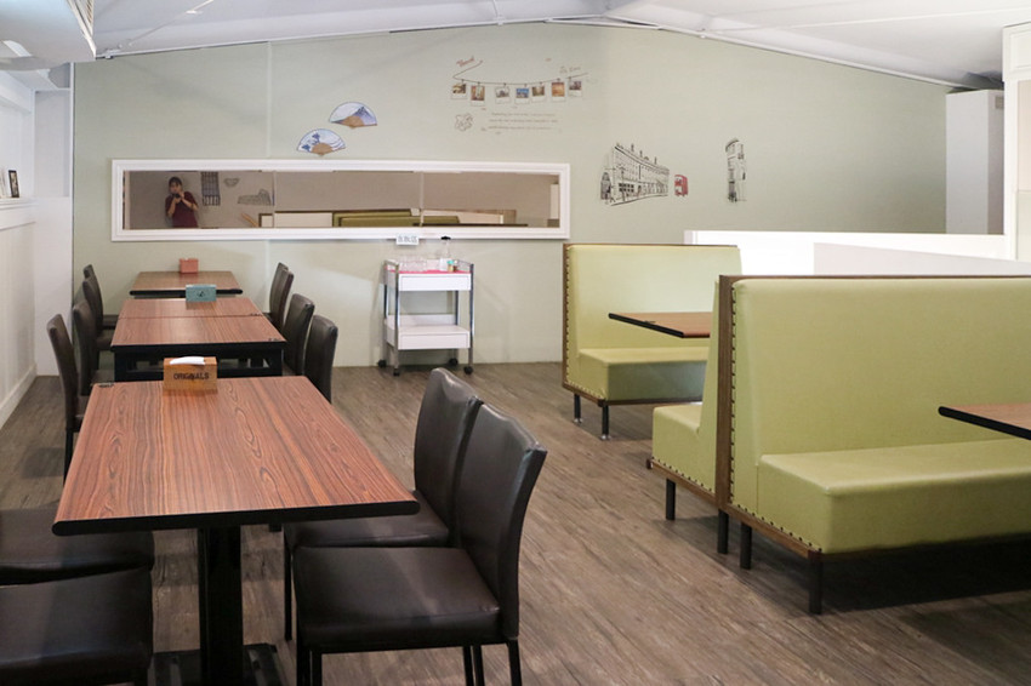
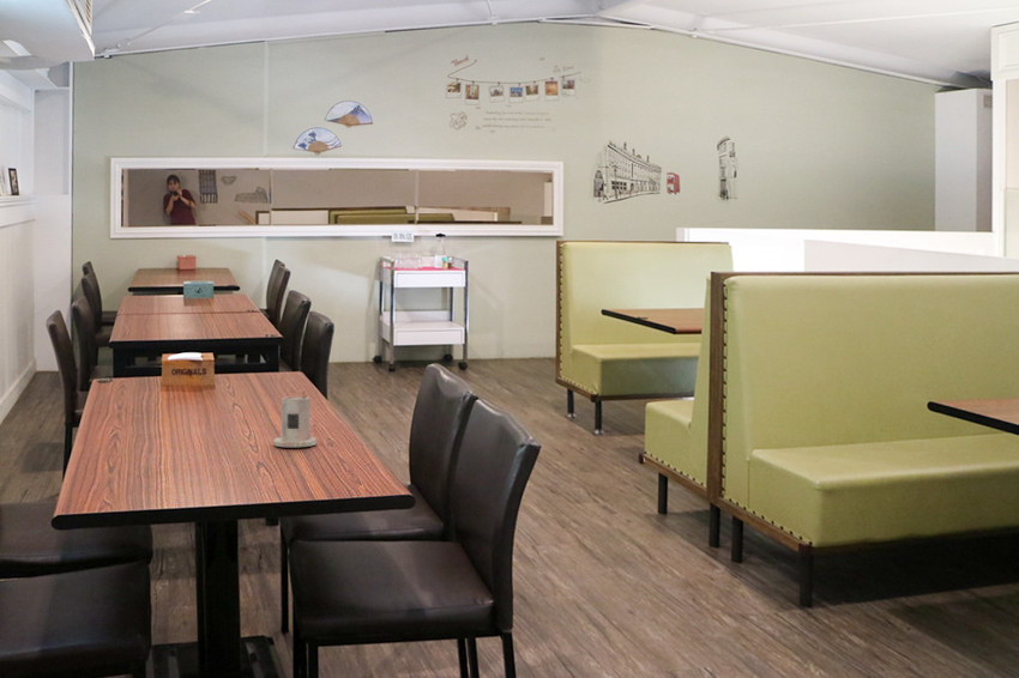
+ candle (295, 417)
